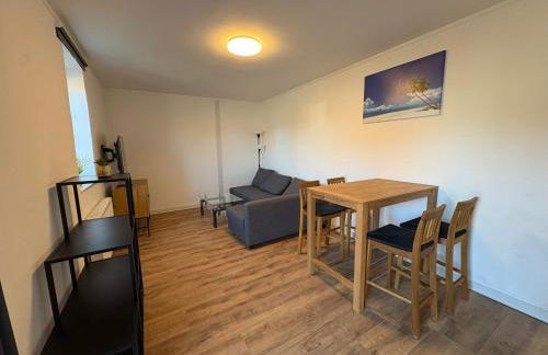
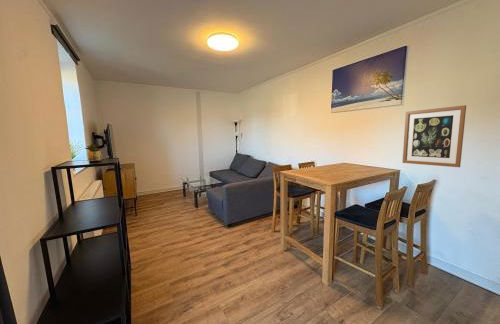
+ wall art (430, 137)
